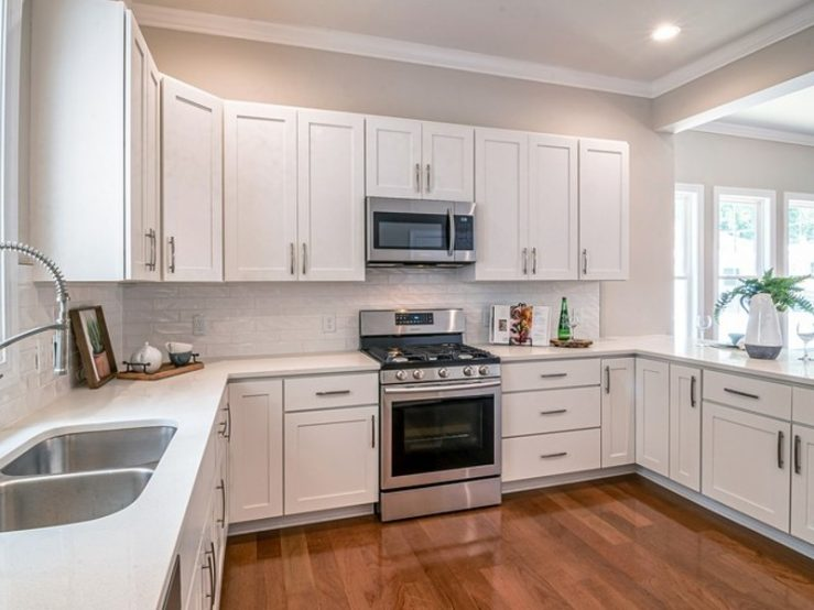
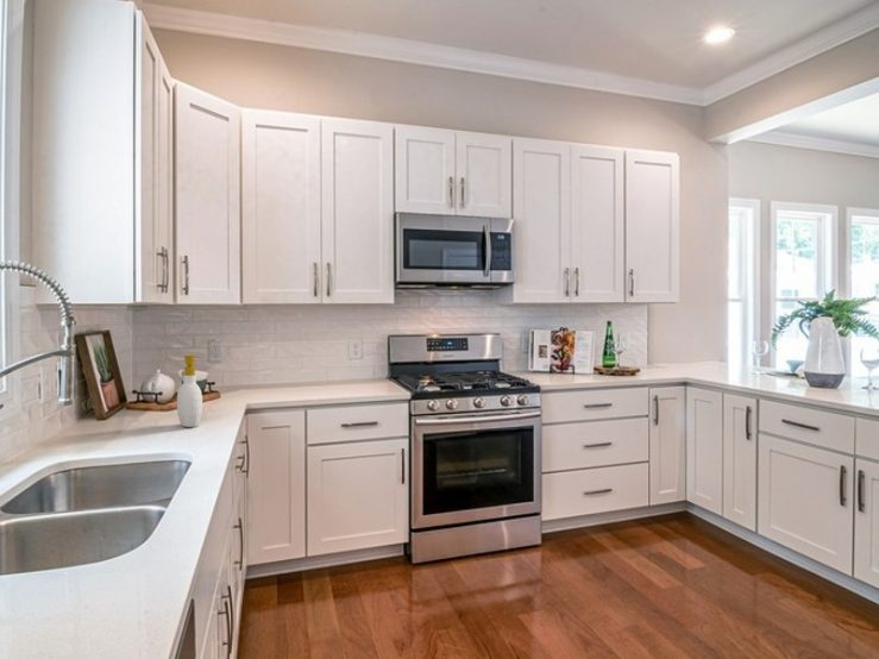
+ soap bottle (190, 390)
